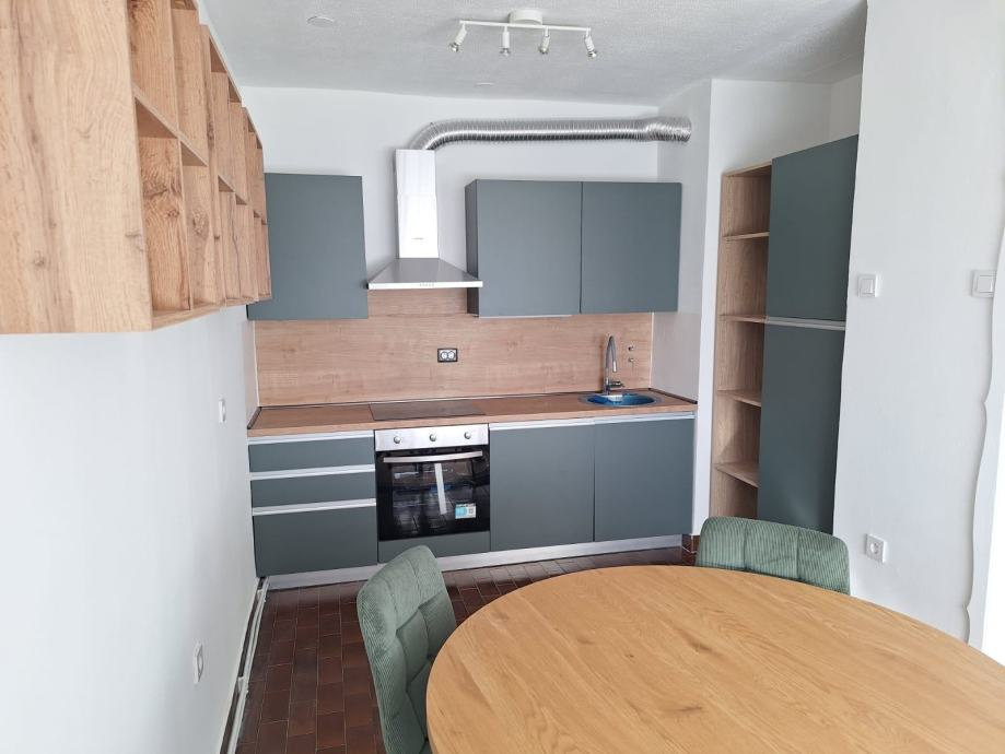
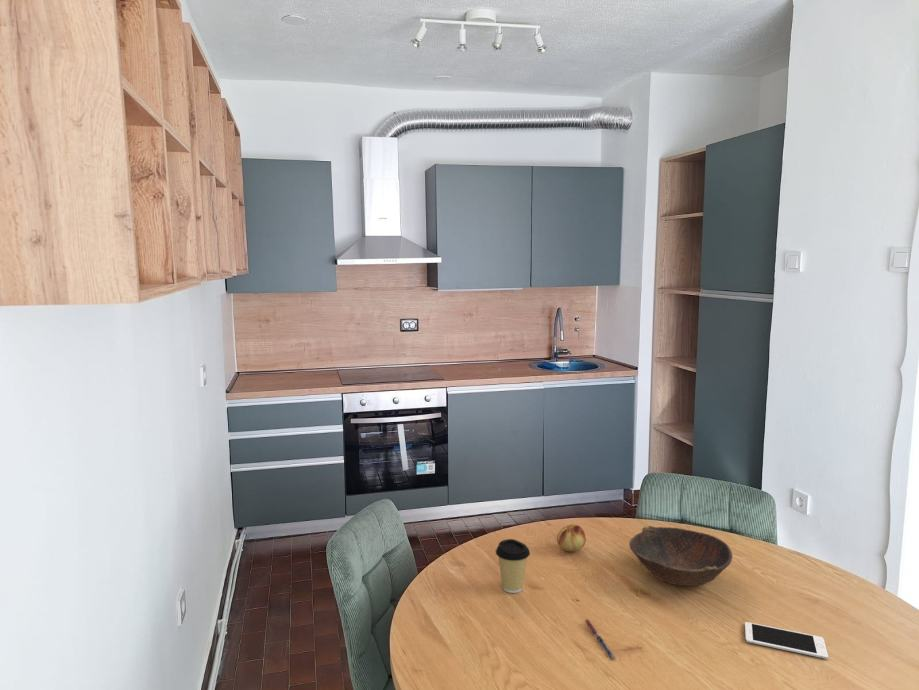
+ cell phone (784, 639)
+ fruit (571, 537)
+ bowl (680, 561)
+ pen (599, 638)
+ coffee cup (512, 566)
